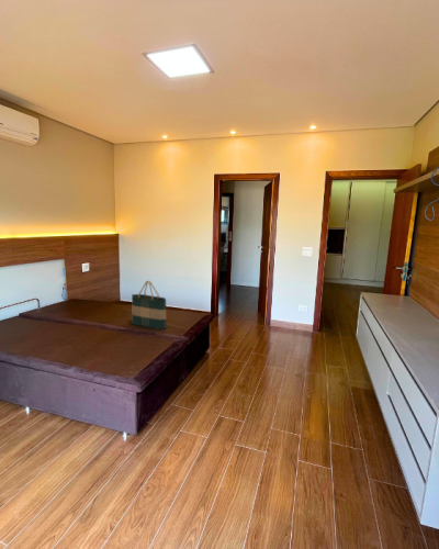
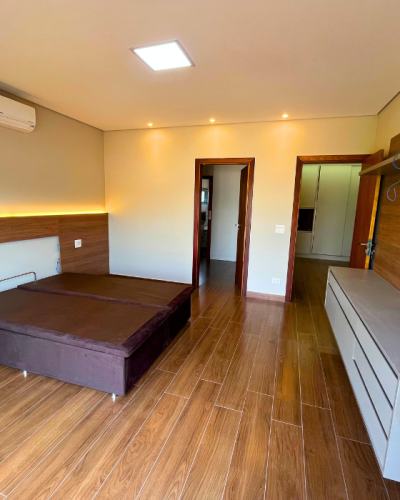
- tote bag (148, 303)
